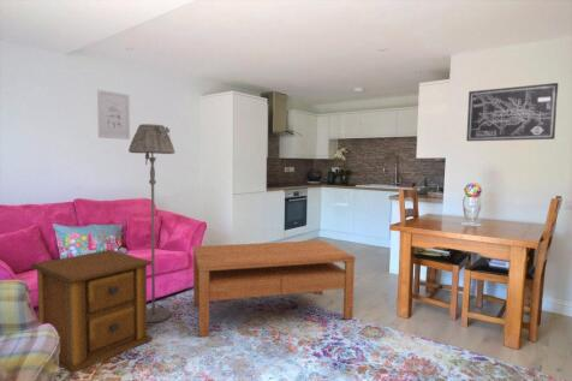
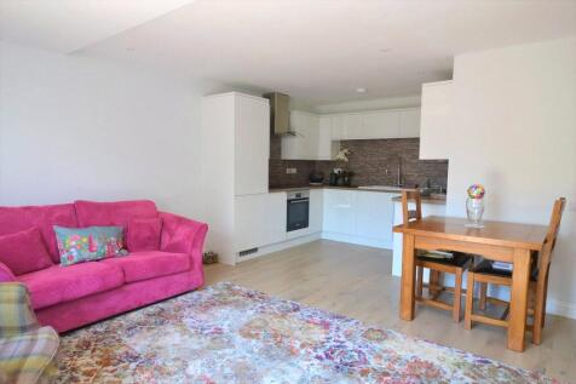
- wall art (114, 115)
- coffee table (269, 281)
- wall art (510, 113)
- side table (93, 303)
- floor lamp (153, 222)
